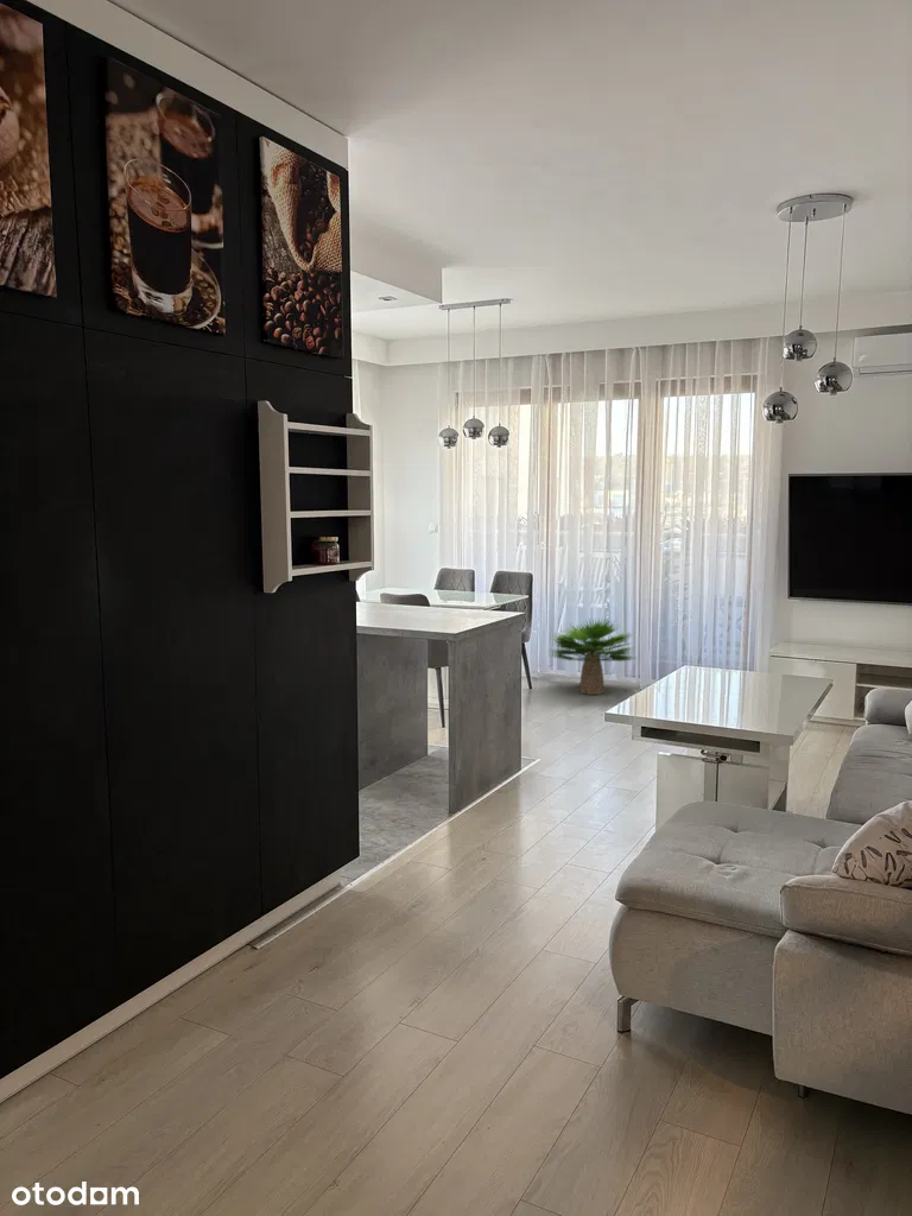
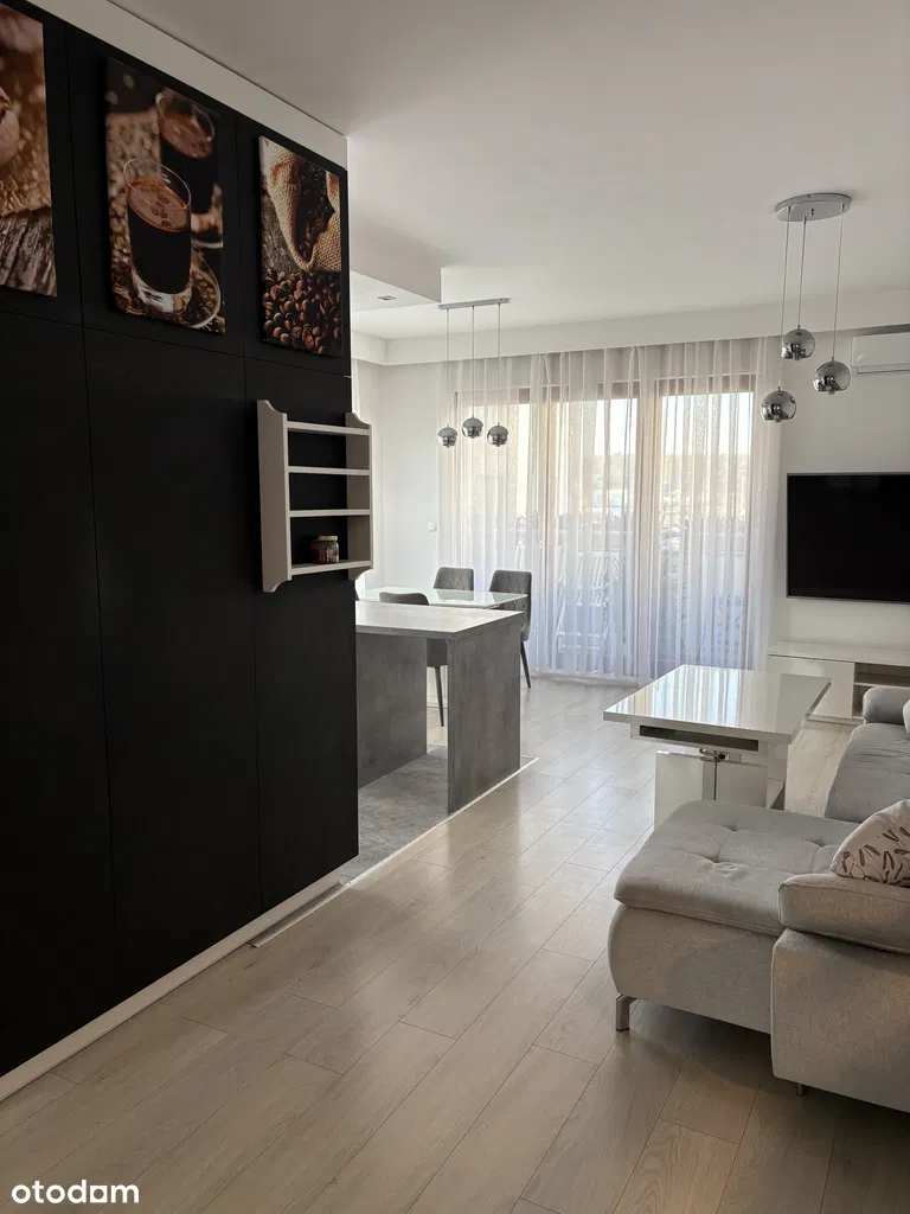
- potted plant (591, 653)
